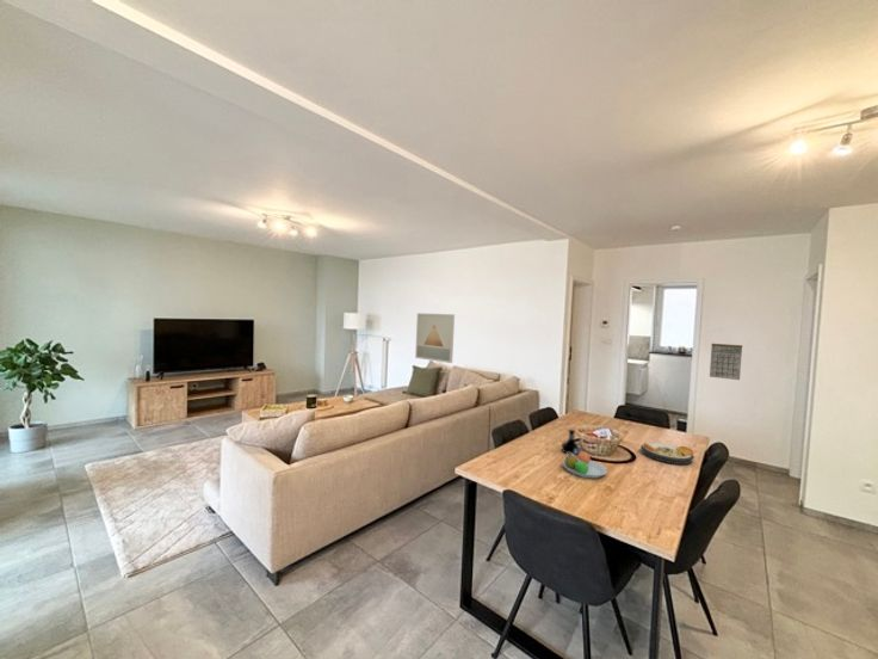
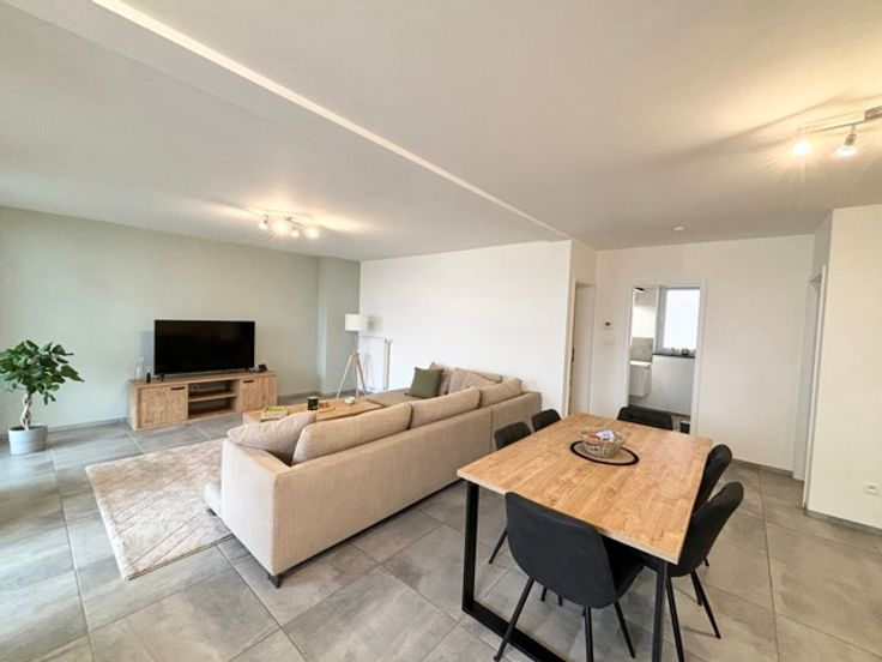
- plate (666, 450)
- tequila bottle (571, 441)
- wall art (433, 337)
- fruit bowl (582, 462)
- calendar (725, 357)
